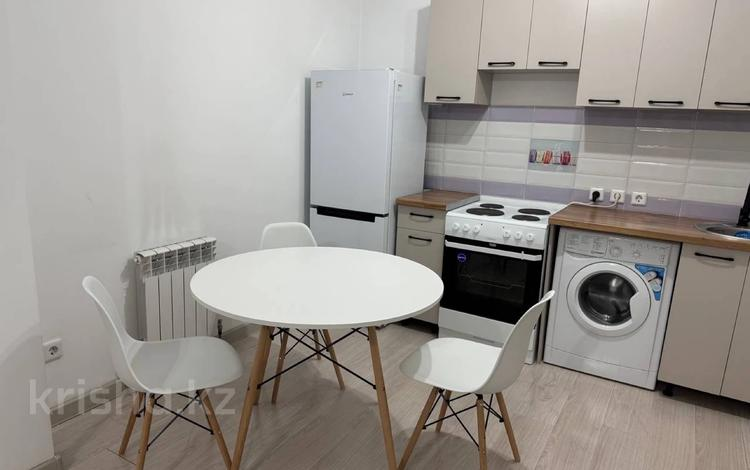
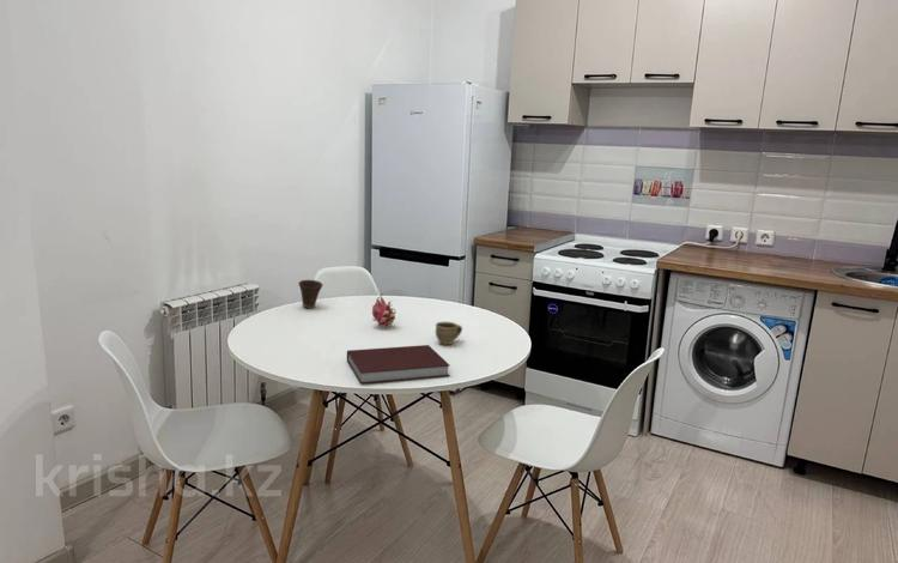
+ notebook (396, 362)
+ cup (310, 295)
+ fruit (383, 310)
+ cup (449, 333)
